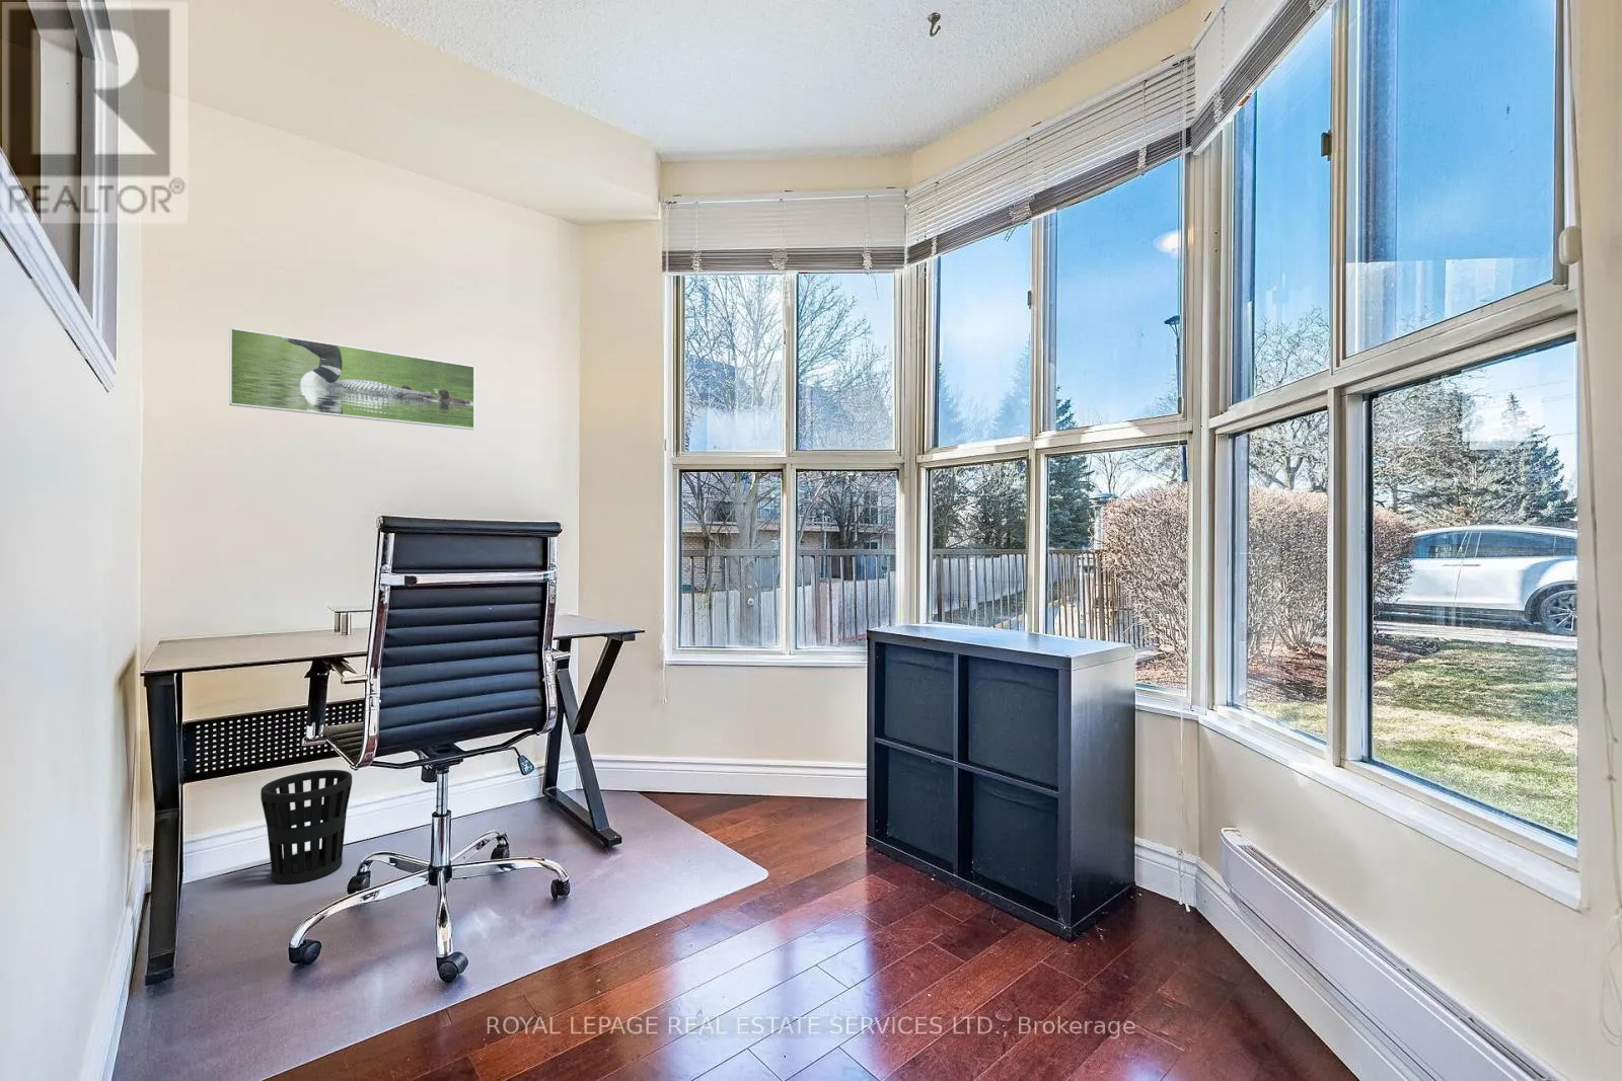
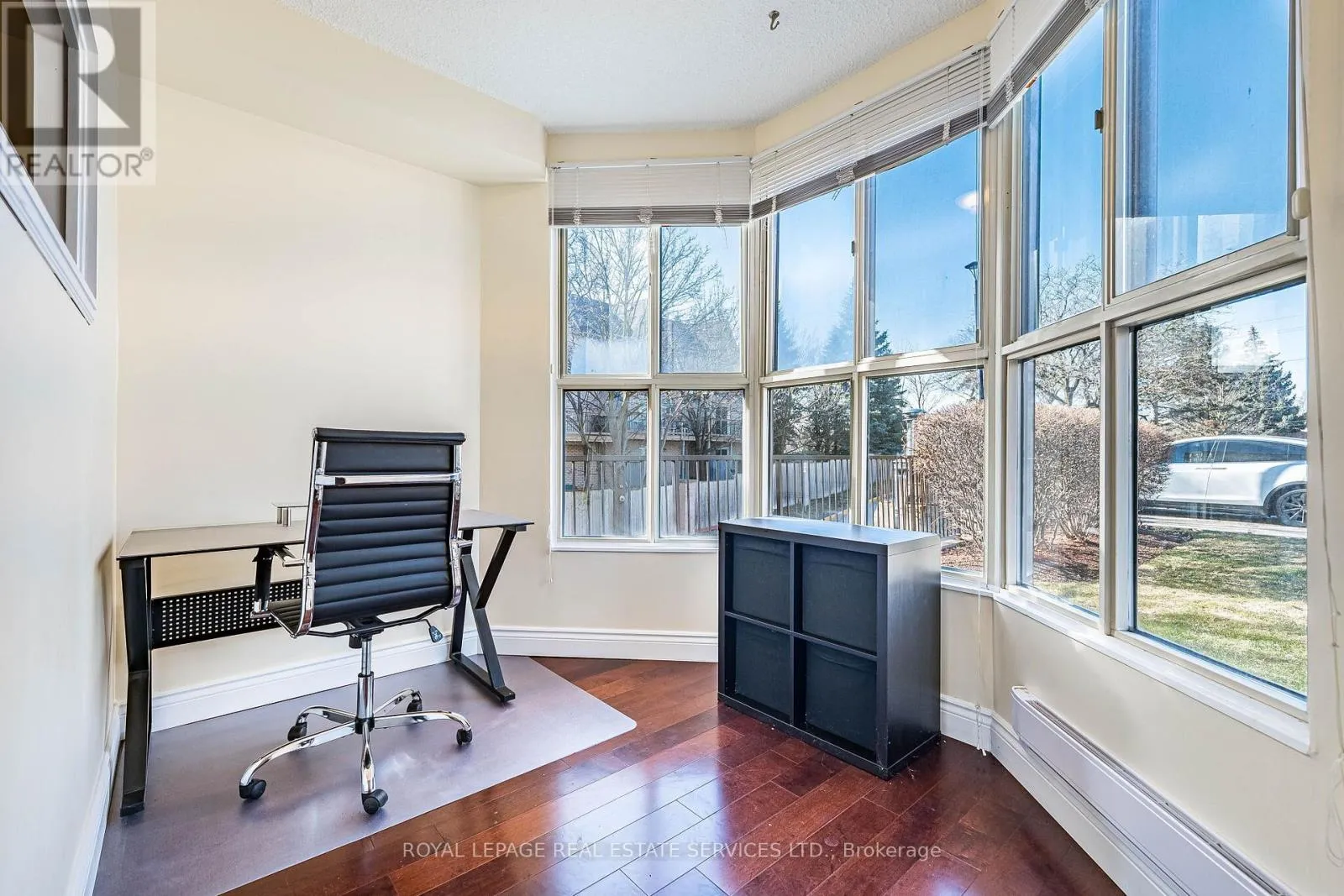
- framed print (363, 384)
- wastebasket (308, 825)
